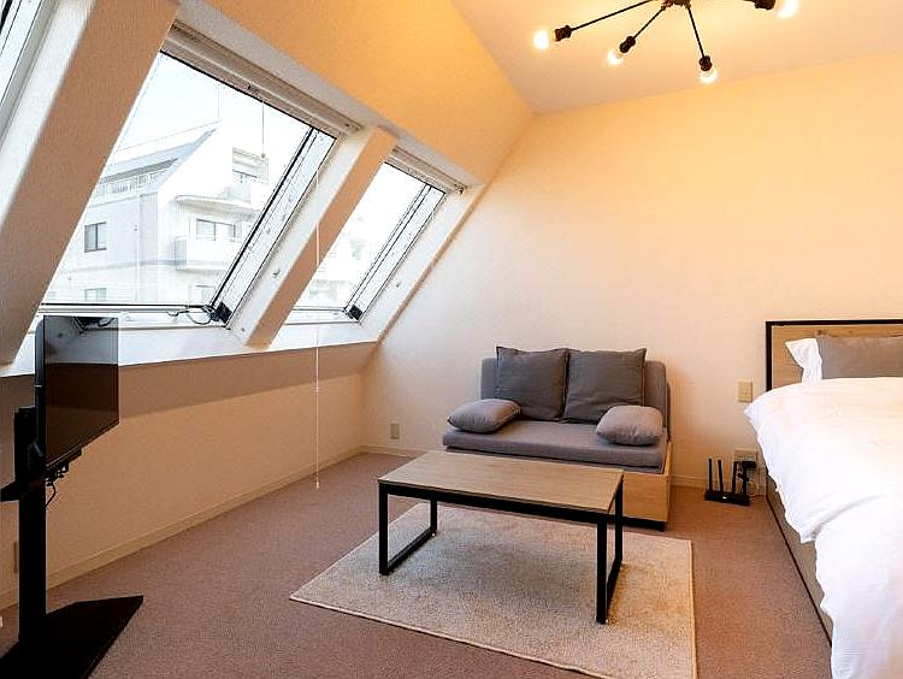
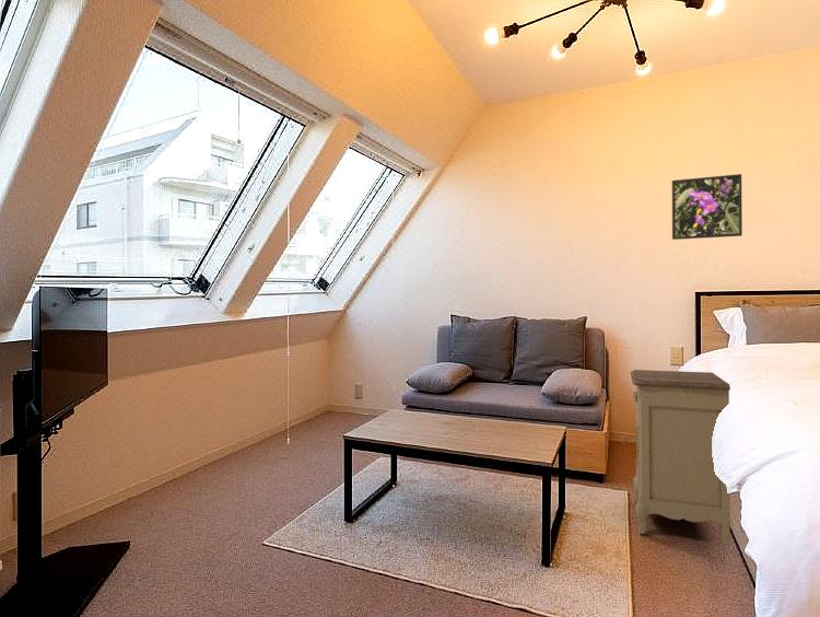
+ nightstand (669, 447)
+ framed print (705, 207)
